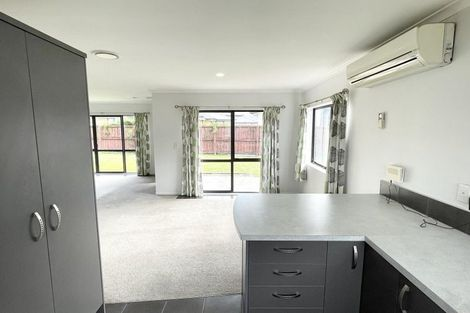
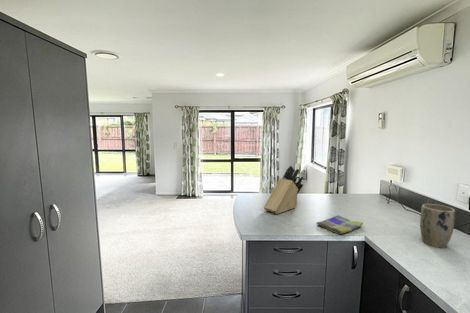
+ plant pot (436, 225)
+ knife block (284, 187)
+ dish towel (339, 223)
